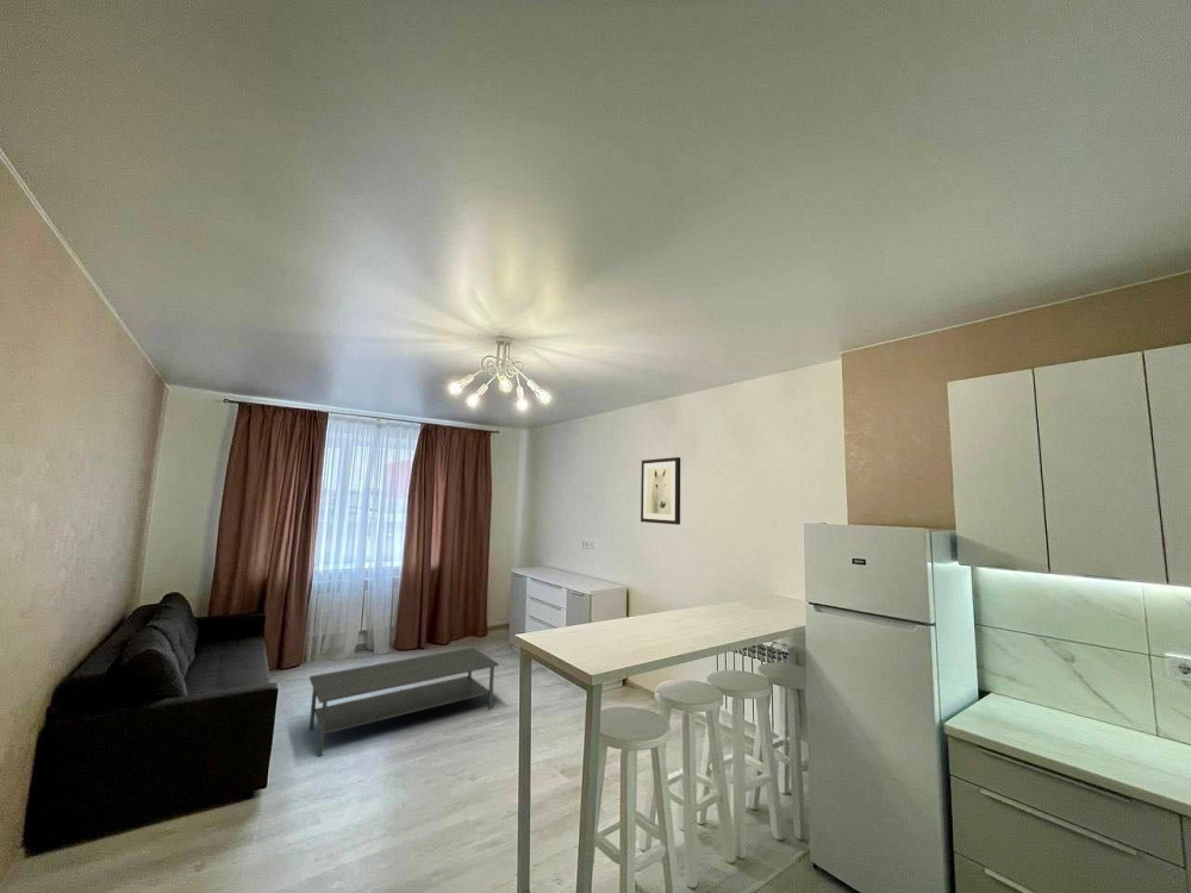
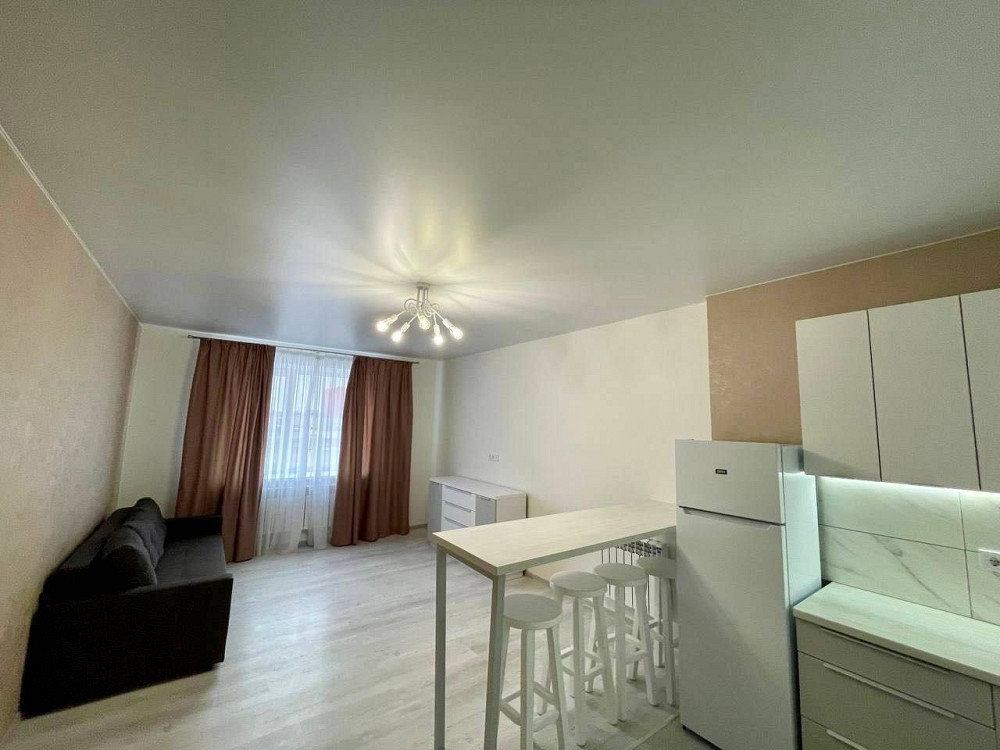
- coffee table (406, 693)
- wall art (660, 491)
